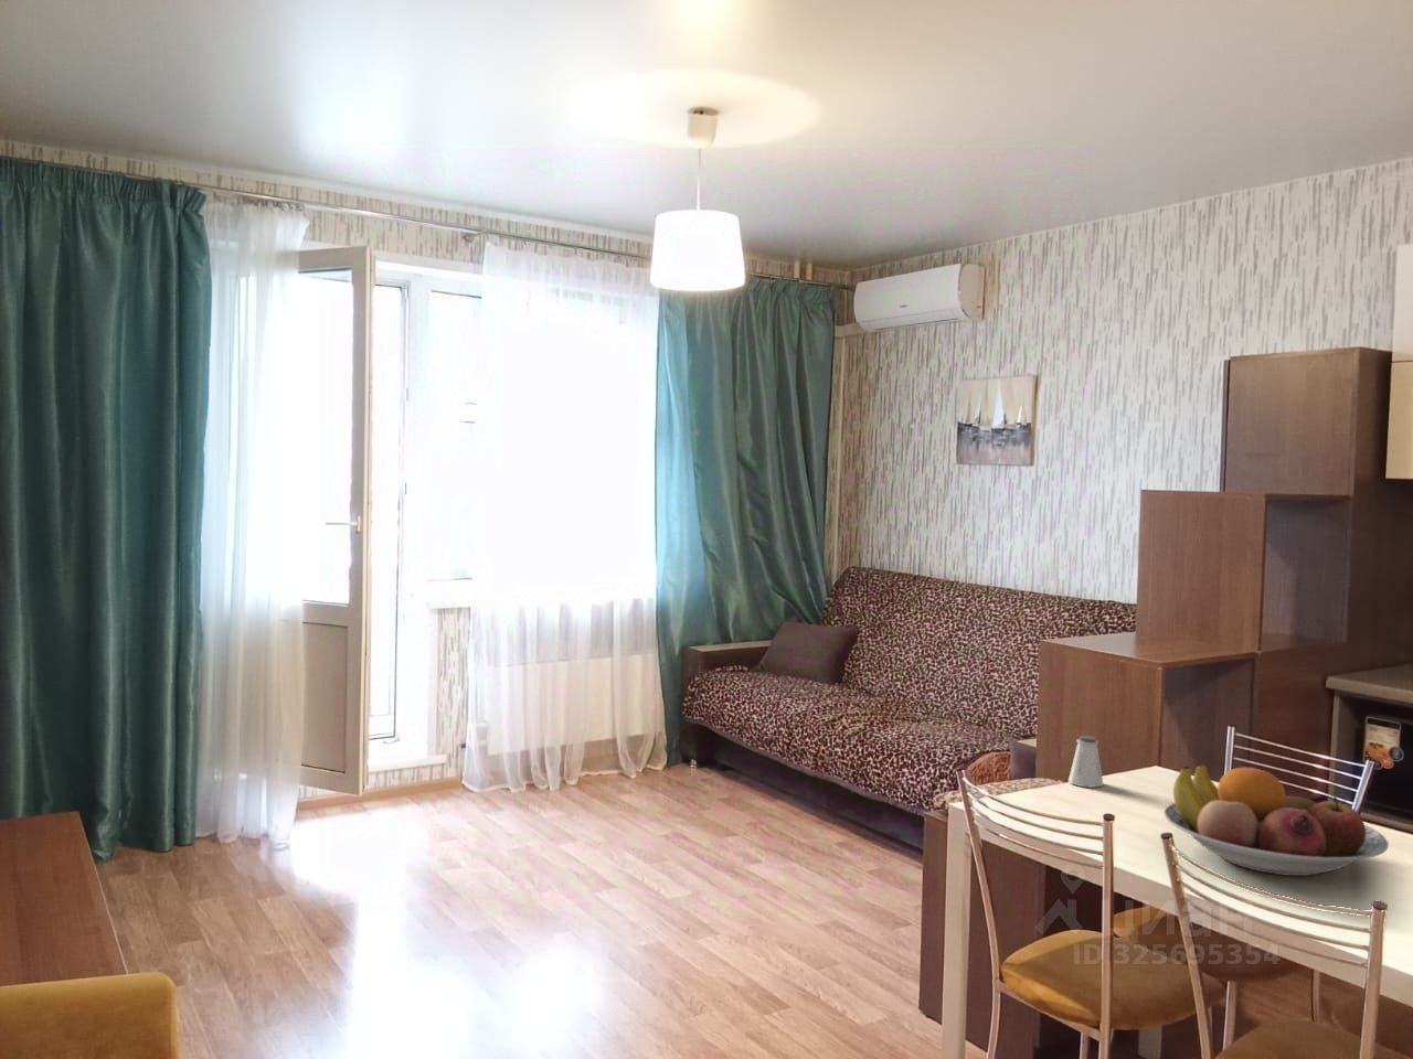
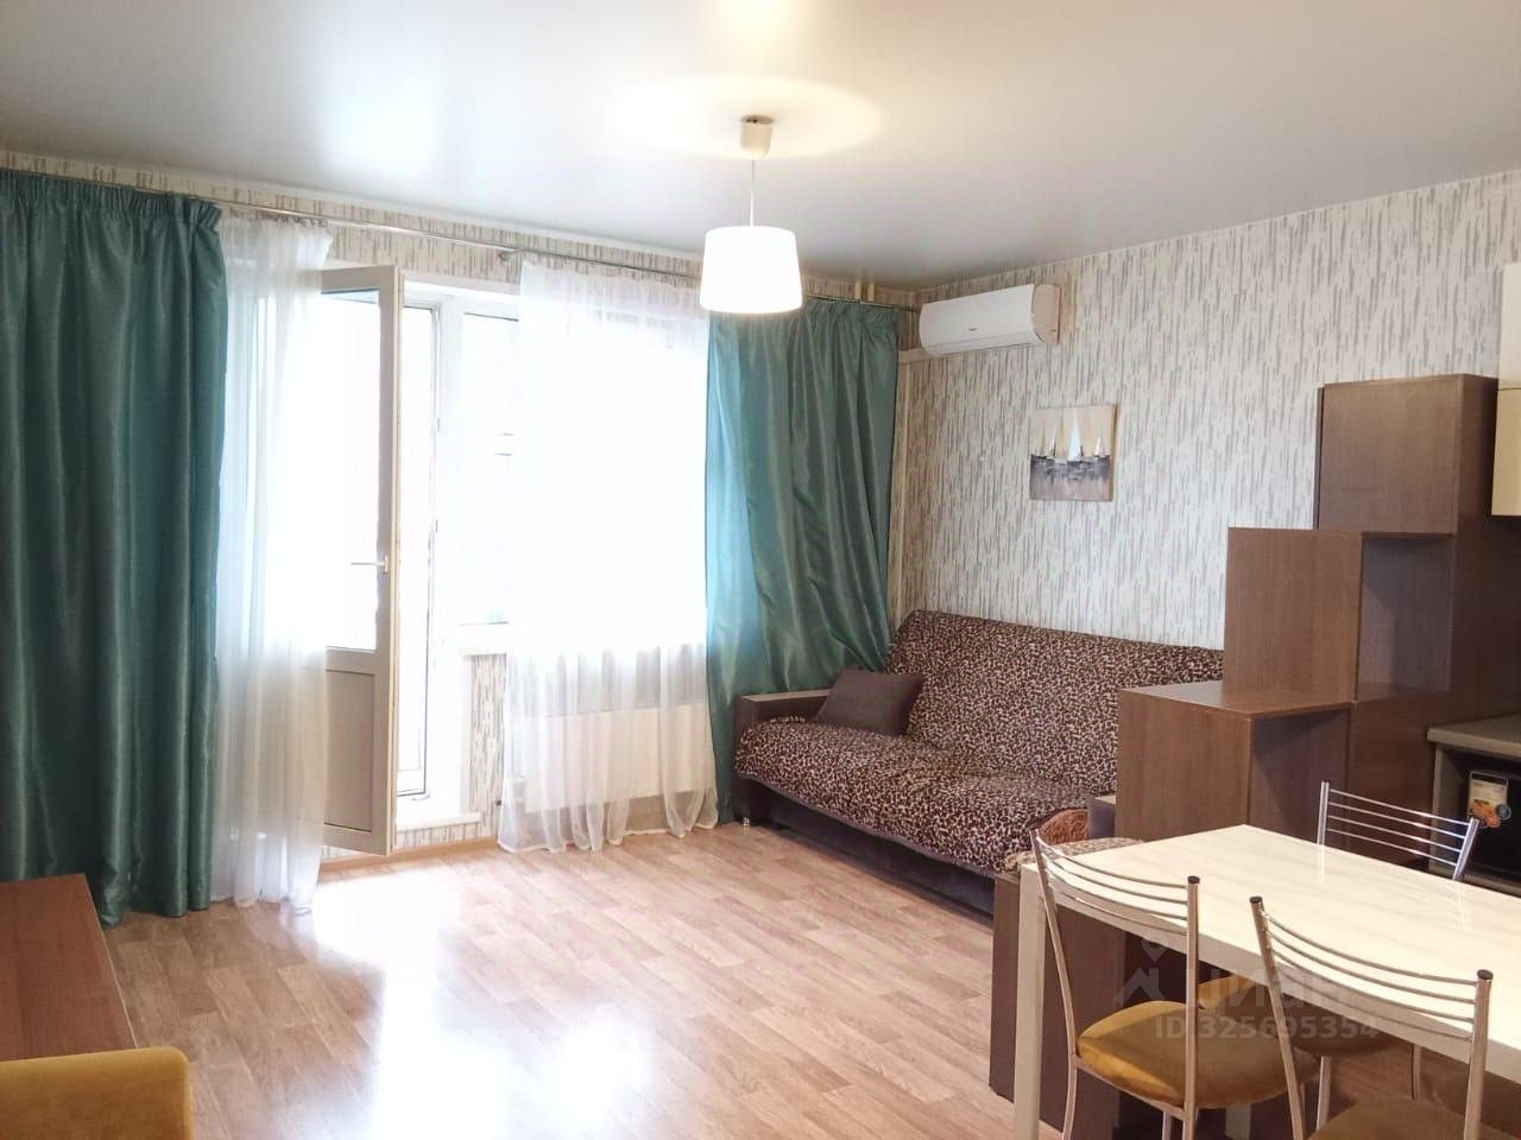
- fruit bowl (1272, 816)
- saltshaker (1086, 760)
